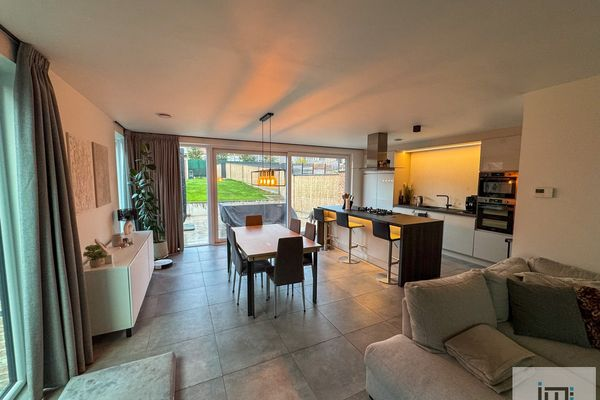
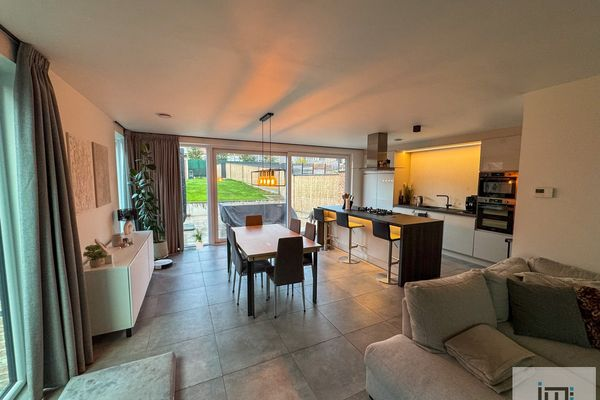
+ house plant (198, 237)
